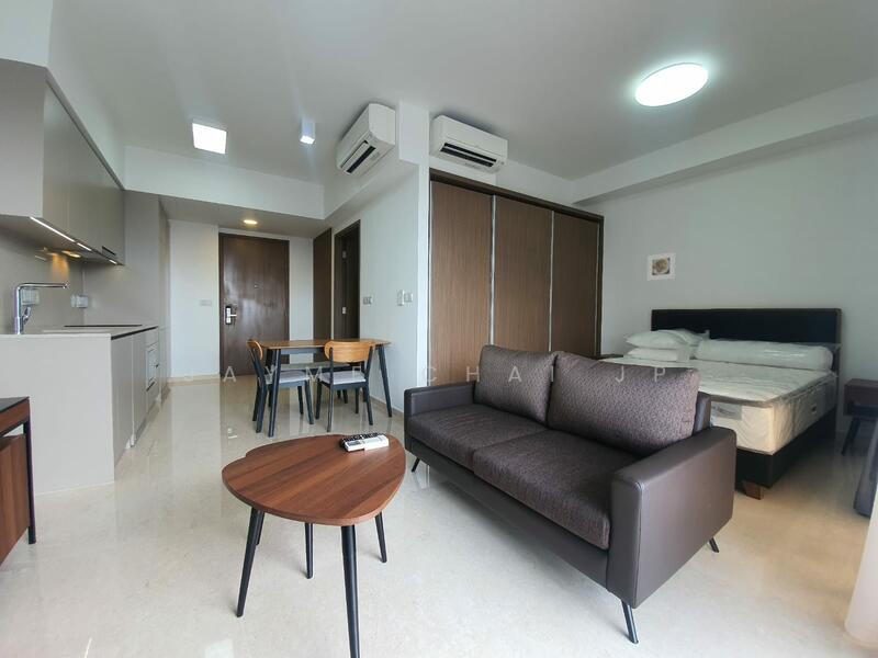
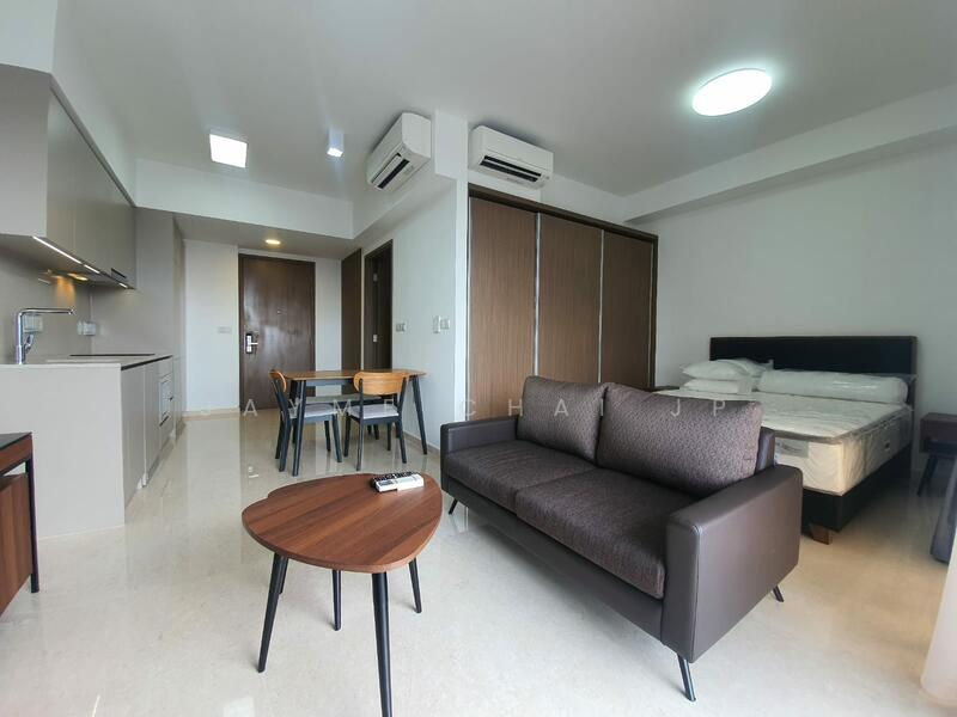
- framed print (661, 266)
